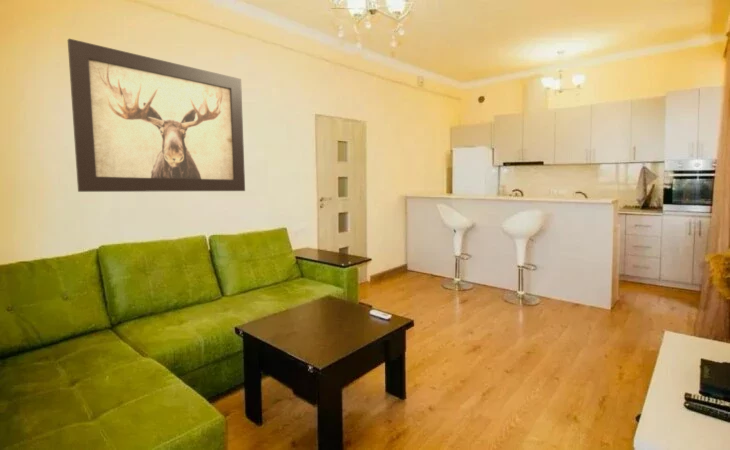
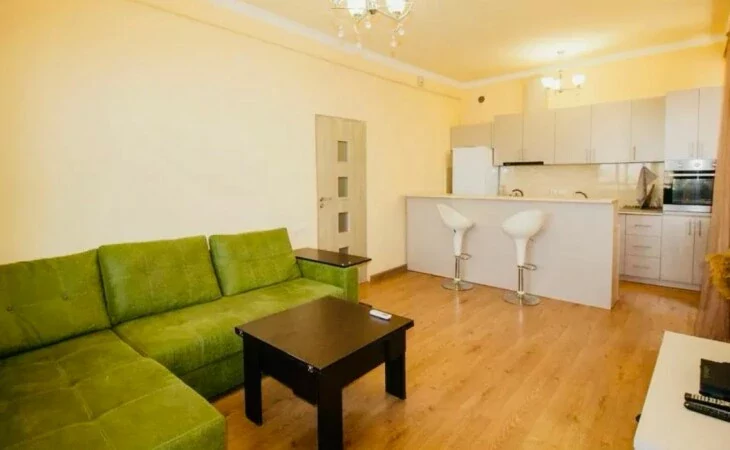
- wall art (170, 127)
